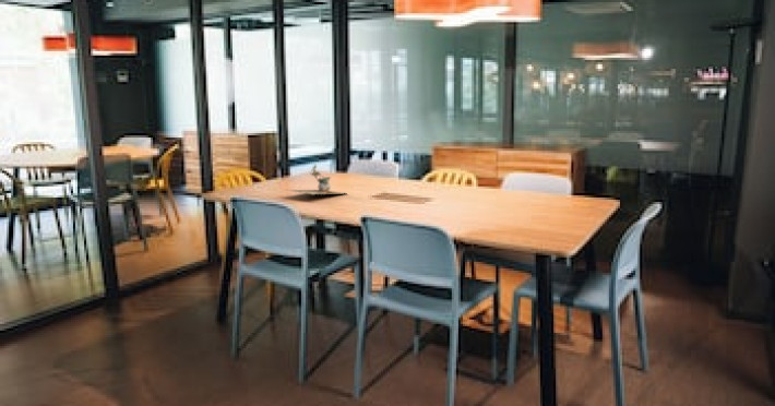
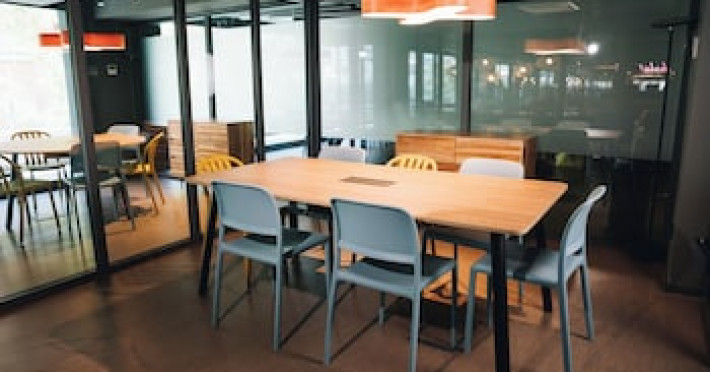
- succulent plant (317, 179)
